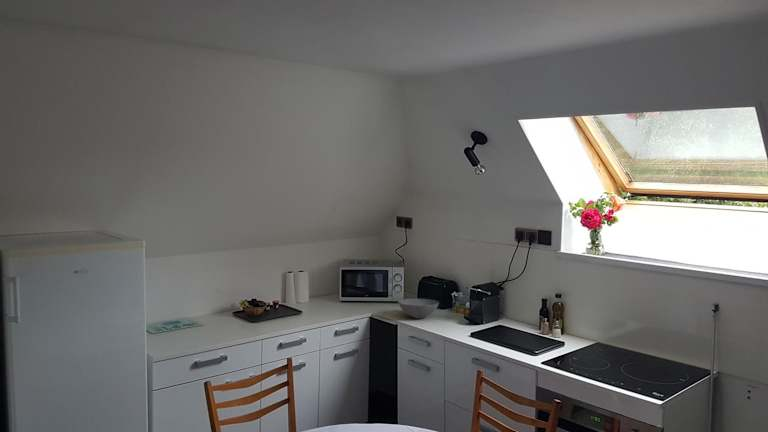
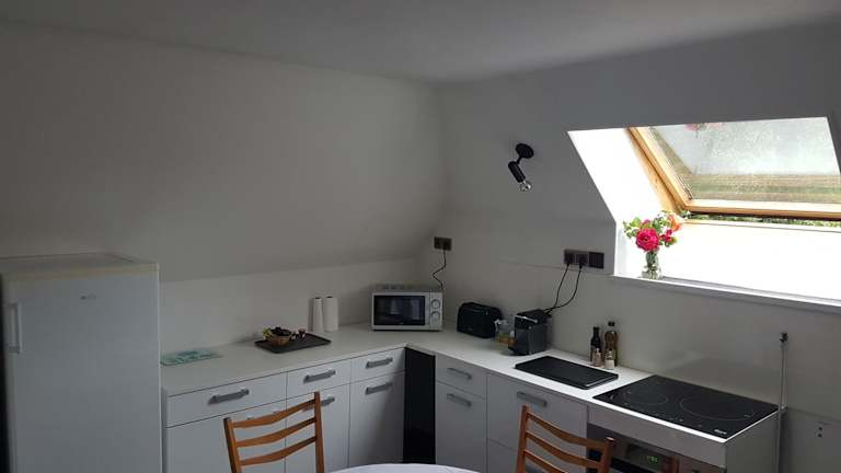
- bowl (418, 309)
